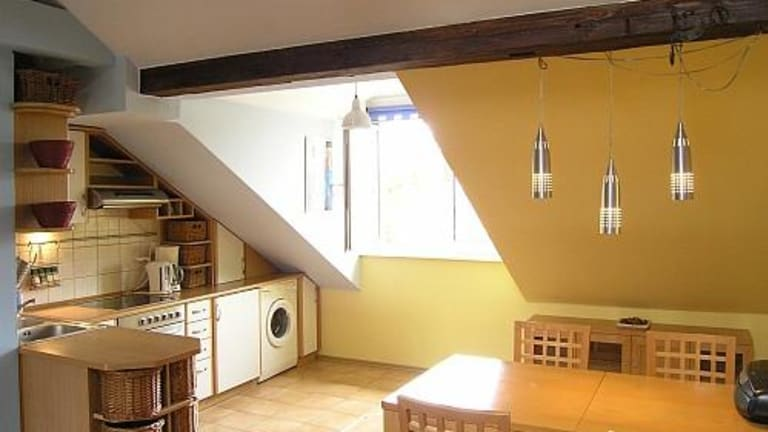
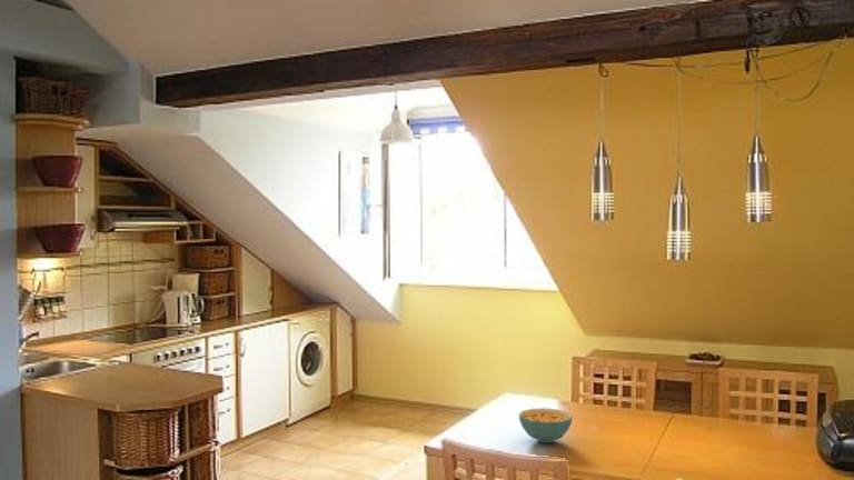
+ cereal bowl (545, 428)
